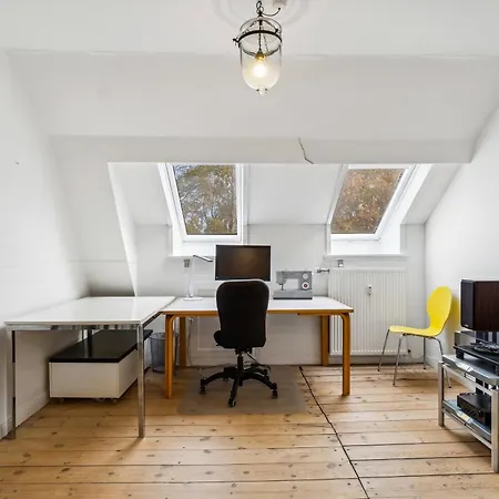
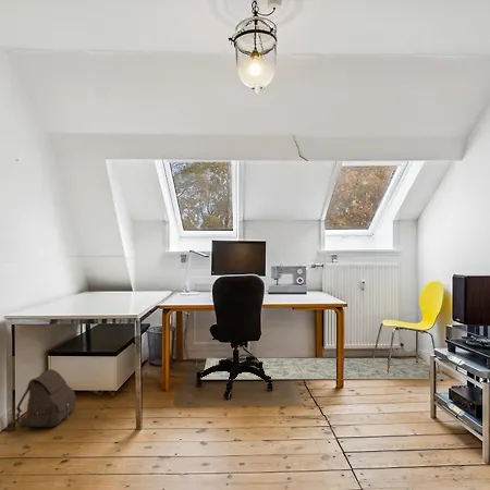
+ rug (318, 367)
+ satchel (46, 396)
